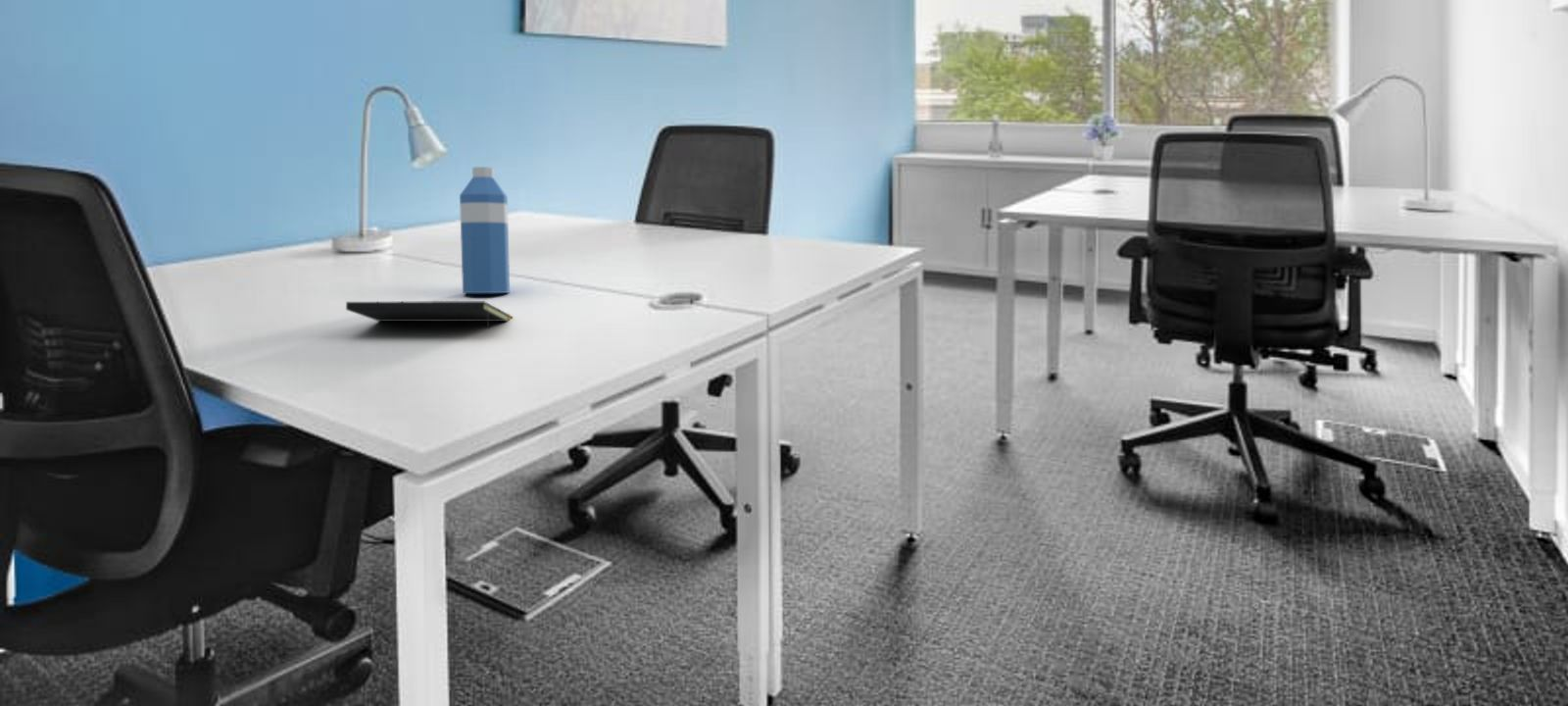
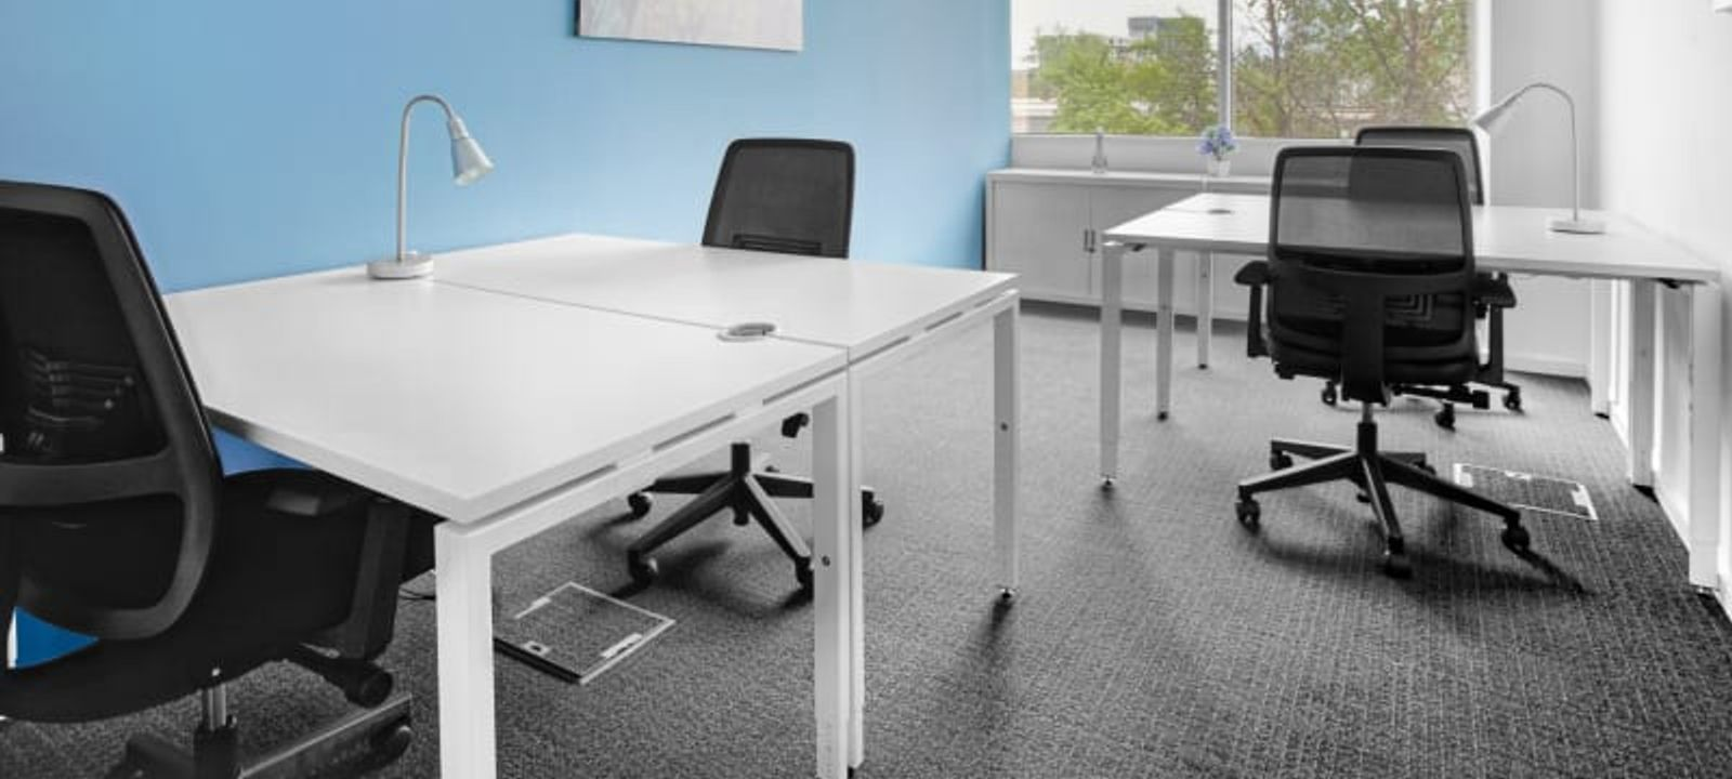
- notepad (433, 313)
- water bottle (484, 230)
